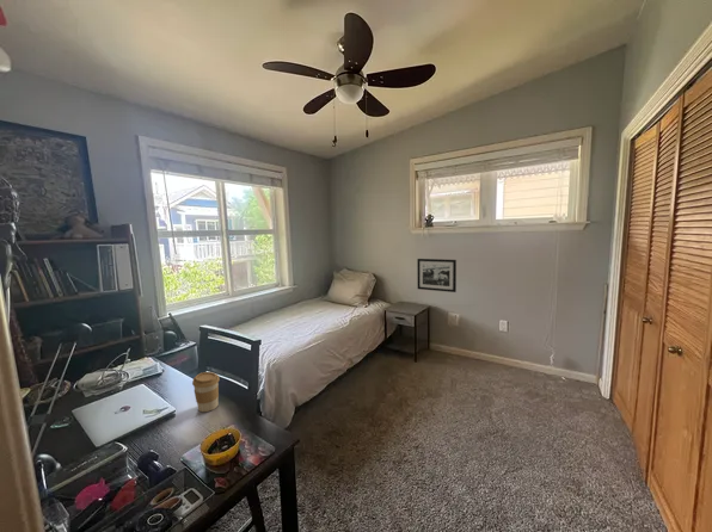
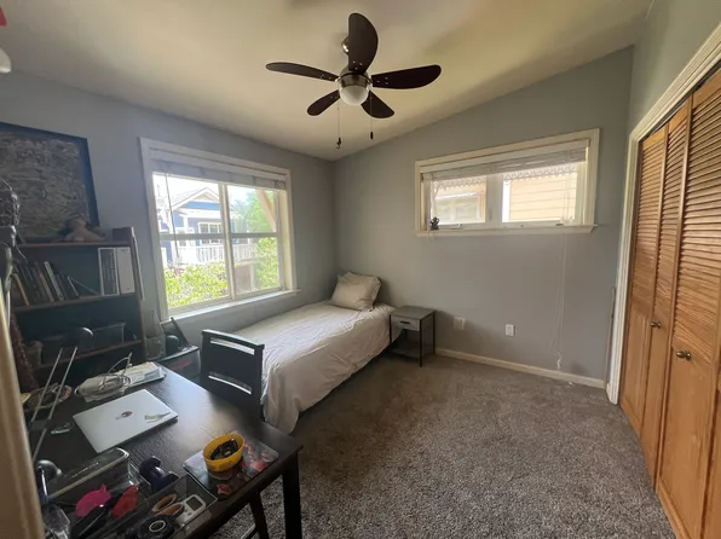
- coffee cup (207, 390)
- picture frame (436, 274)
